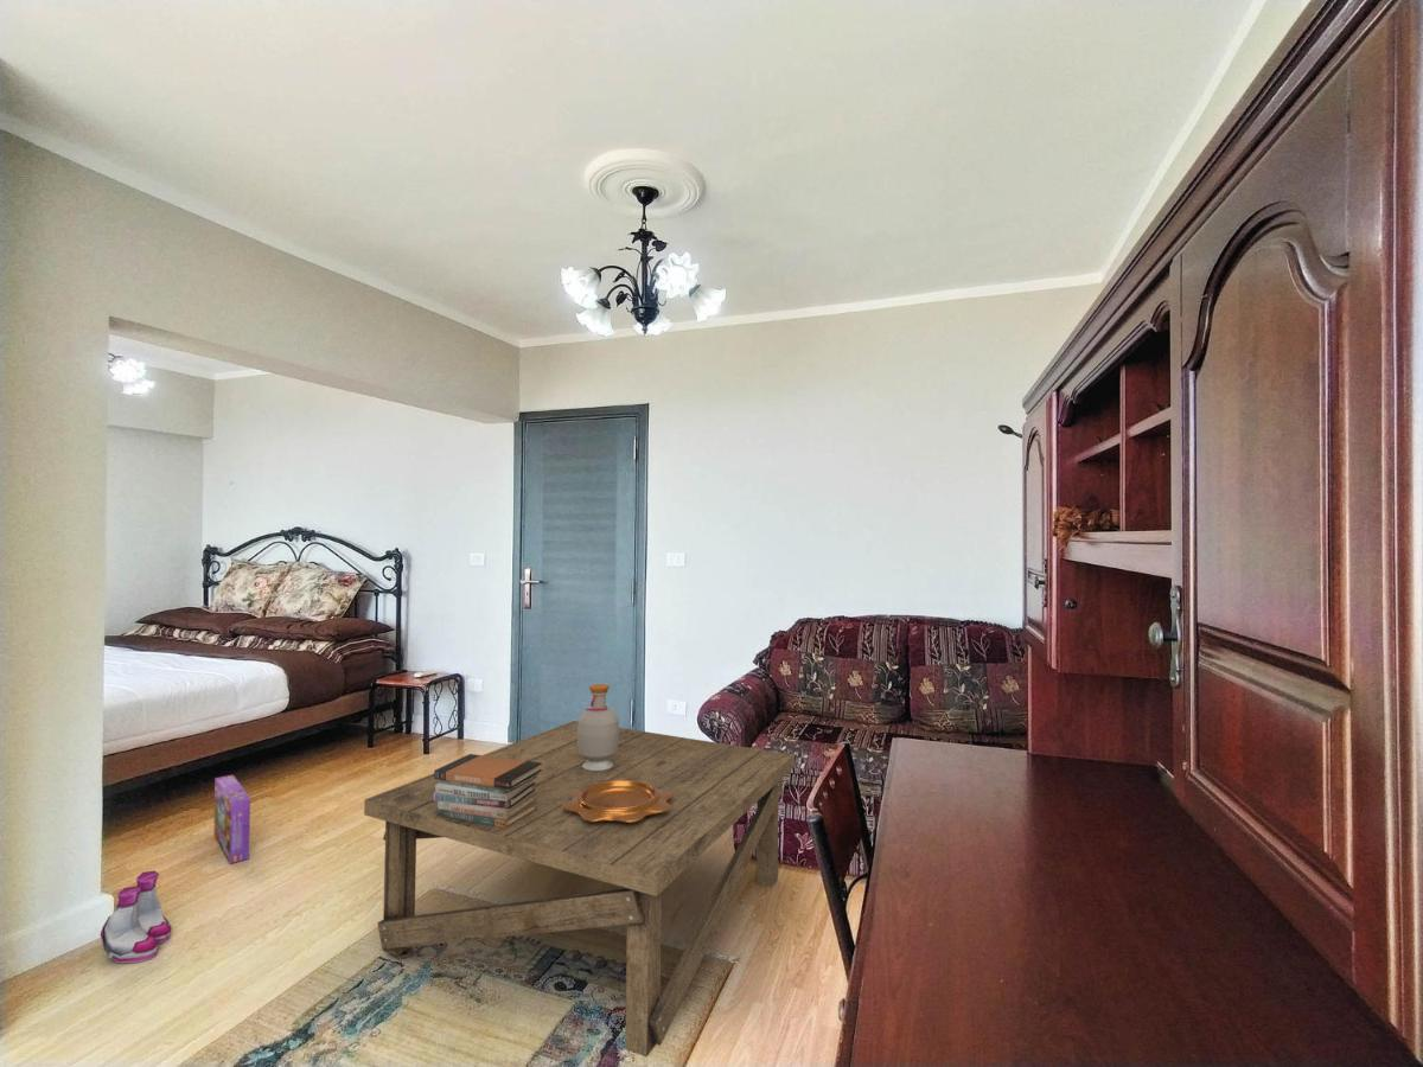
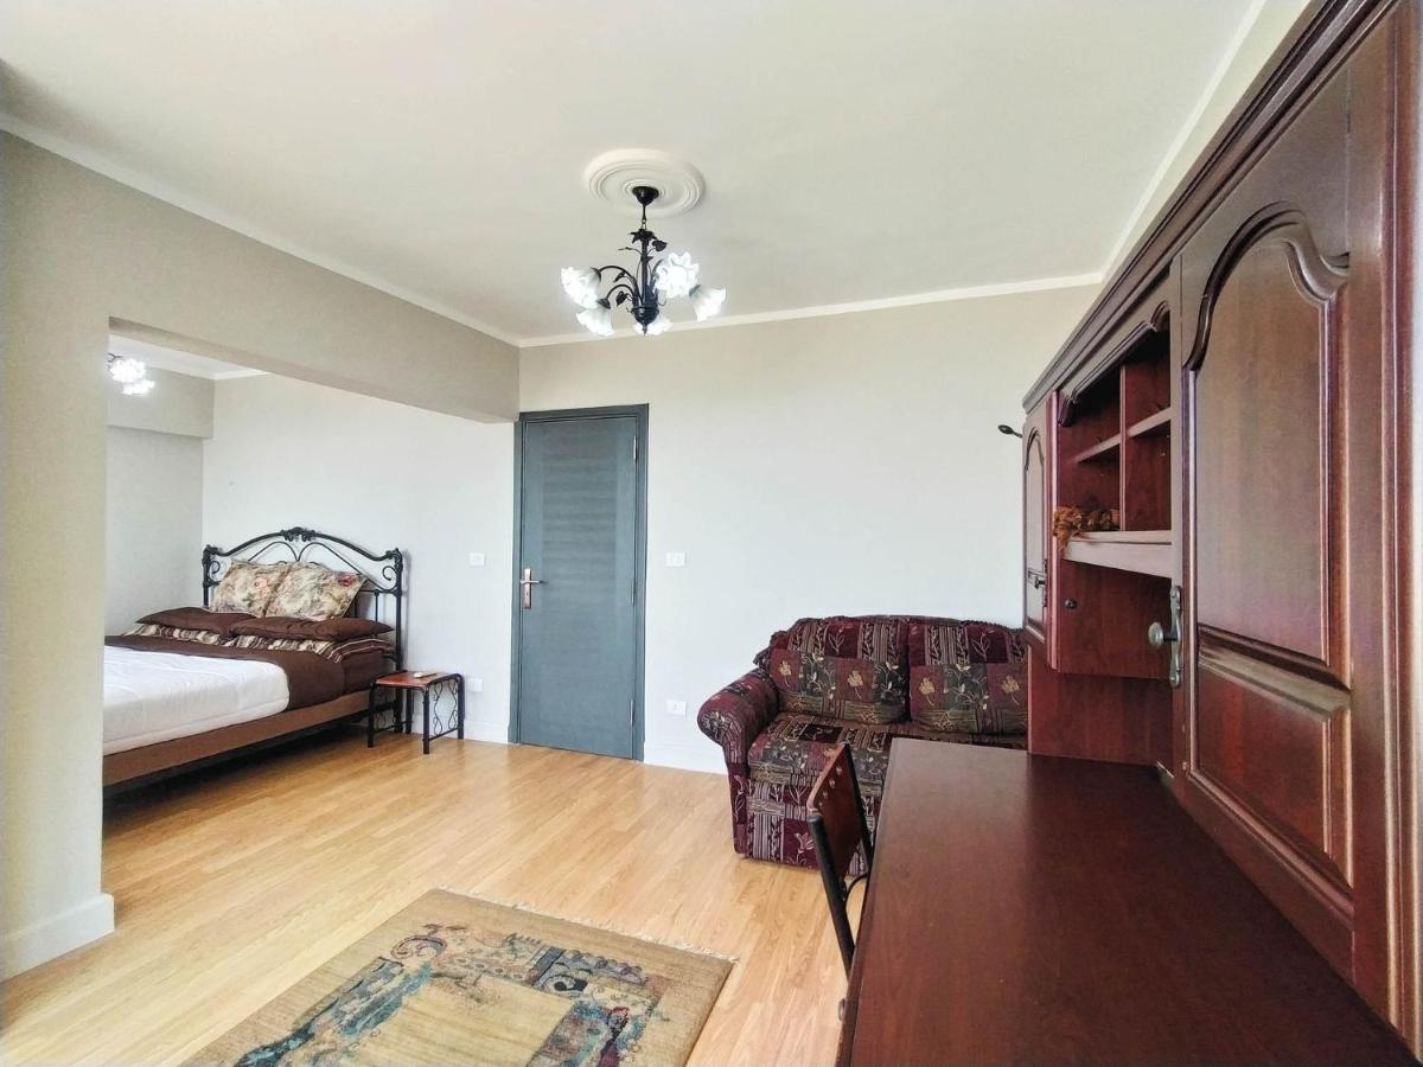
- decorative bowl (619, 798)
- book stack (487, 788)
- boots (140, 911)
- bottle (598, 724)
- box (231, 817)
- coffee table (601, 843)
